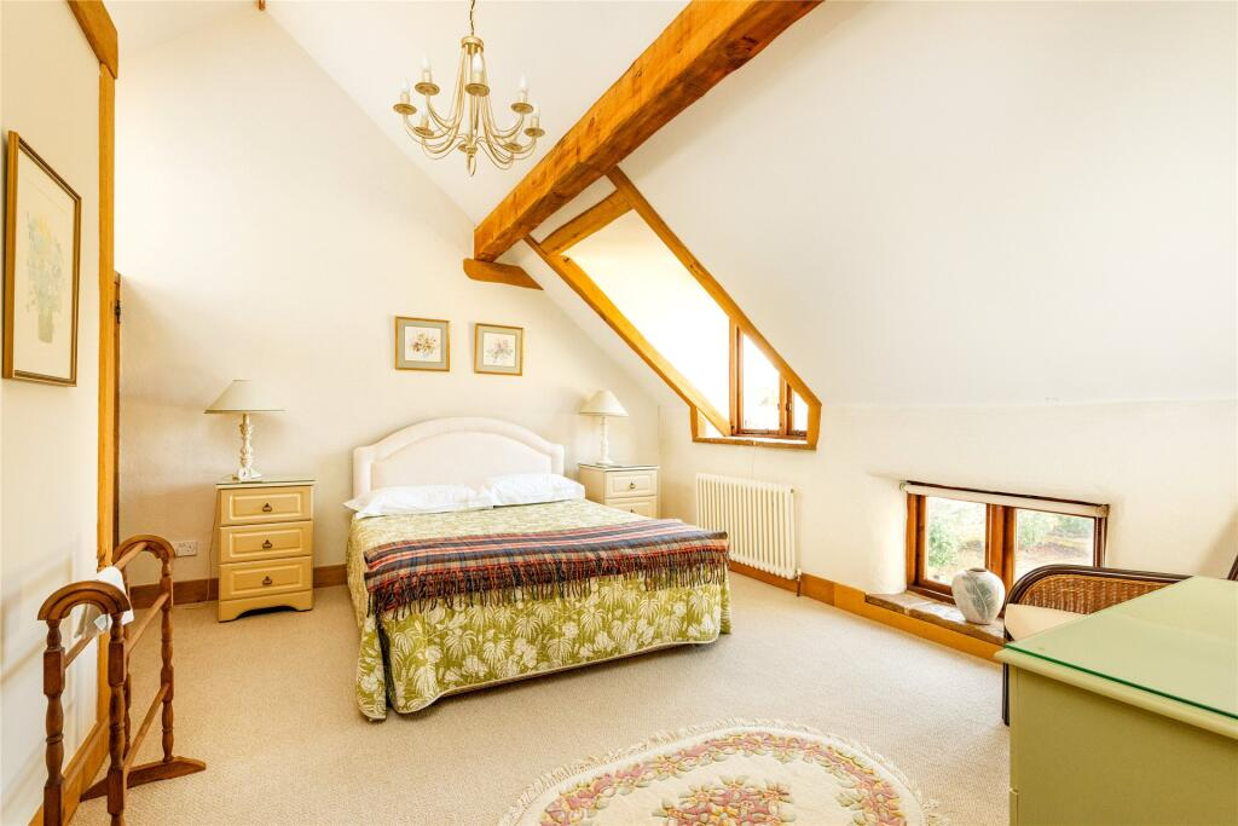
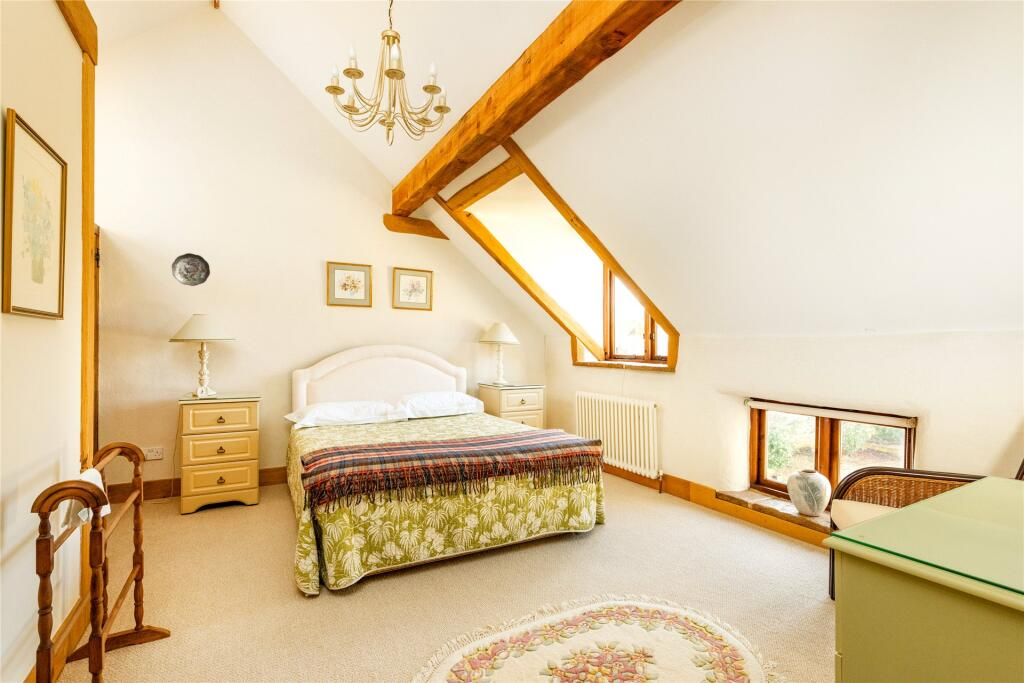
+ decorative plate (191, 269)
